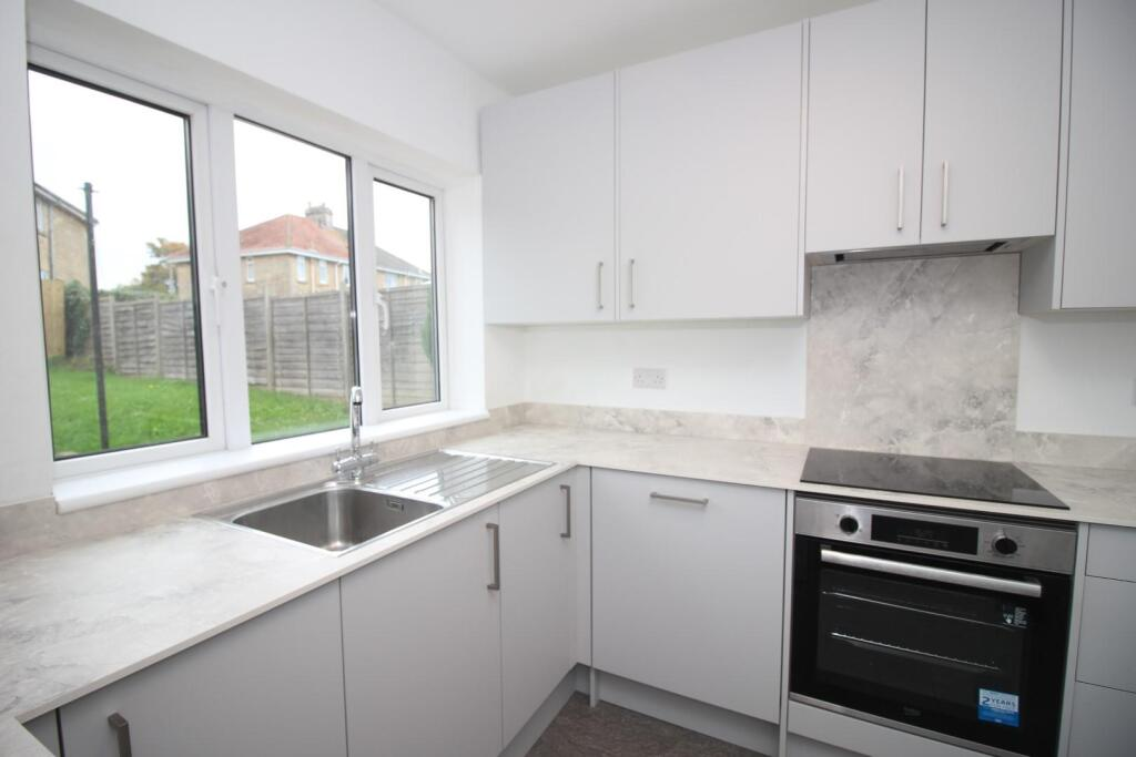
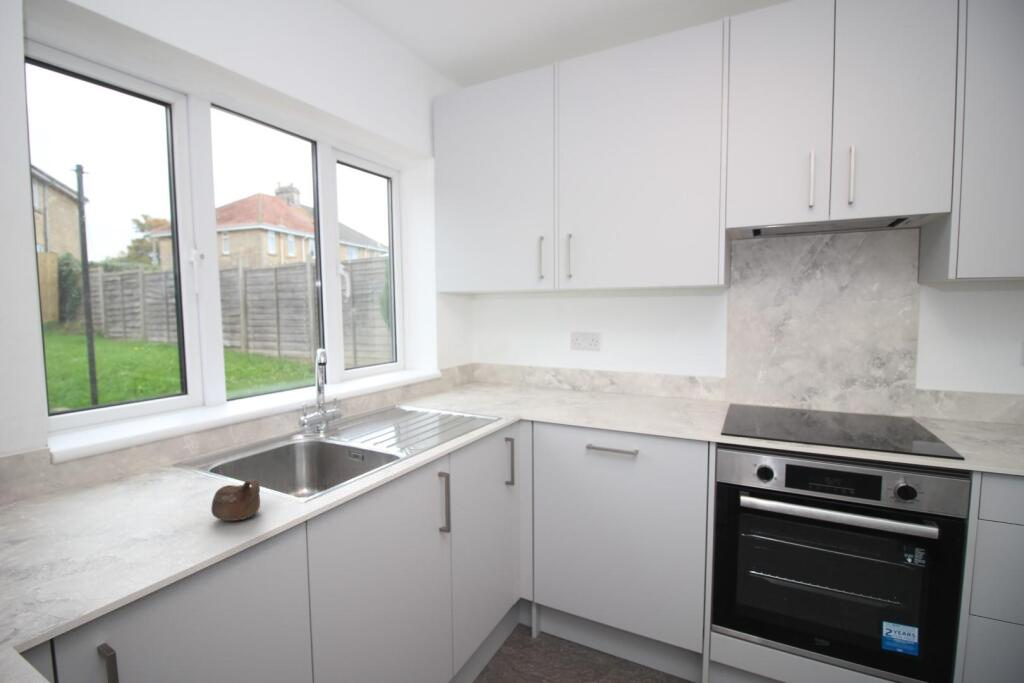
+ cup (236, 498)
